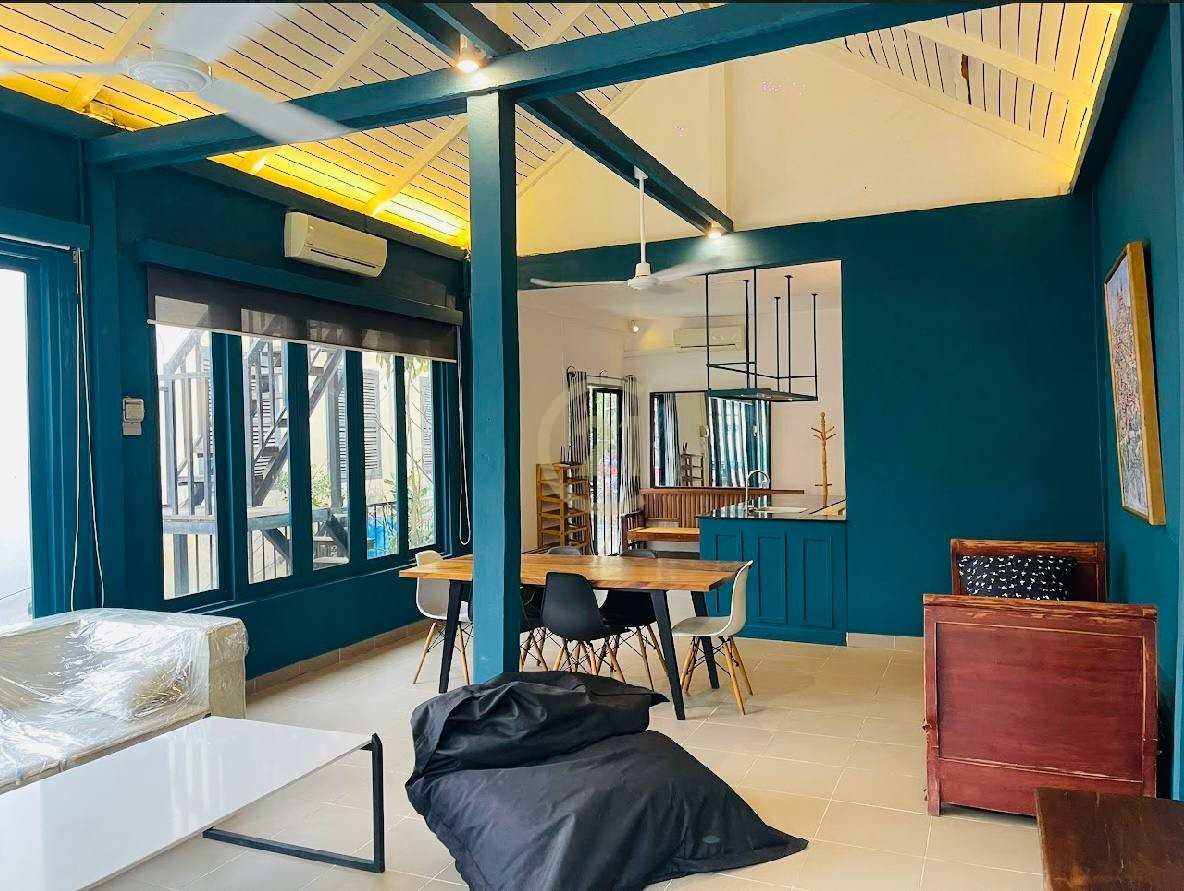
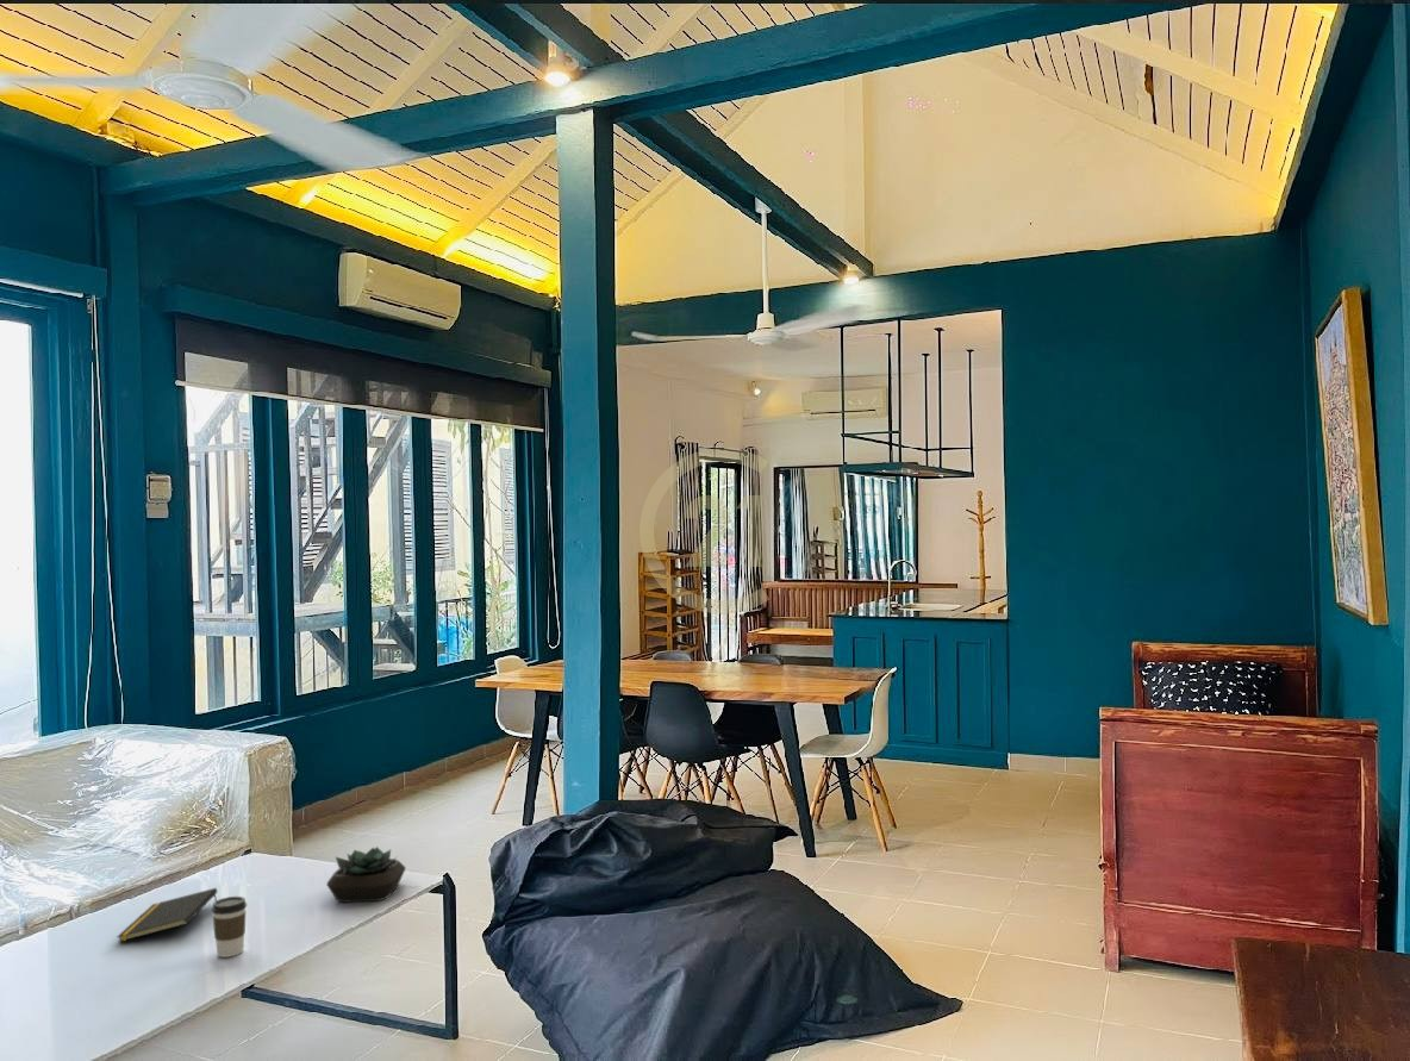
+ notepad (169, 913)
+ succulent plant (367, 873)
+ coffee cup (229, 926)
